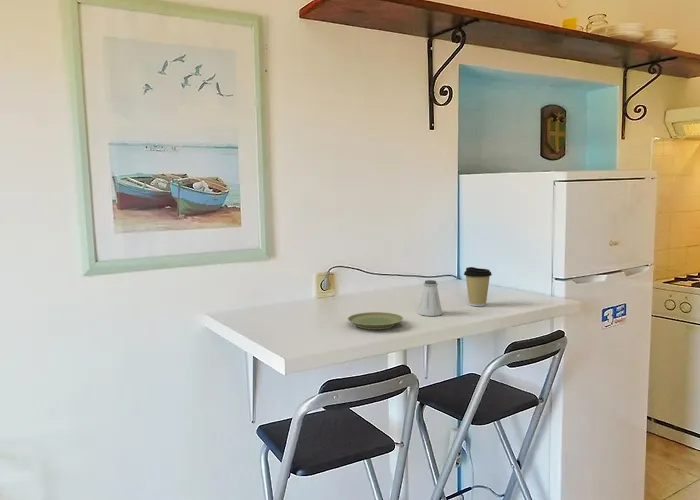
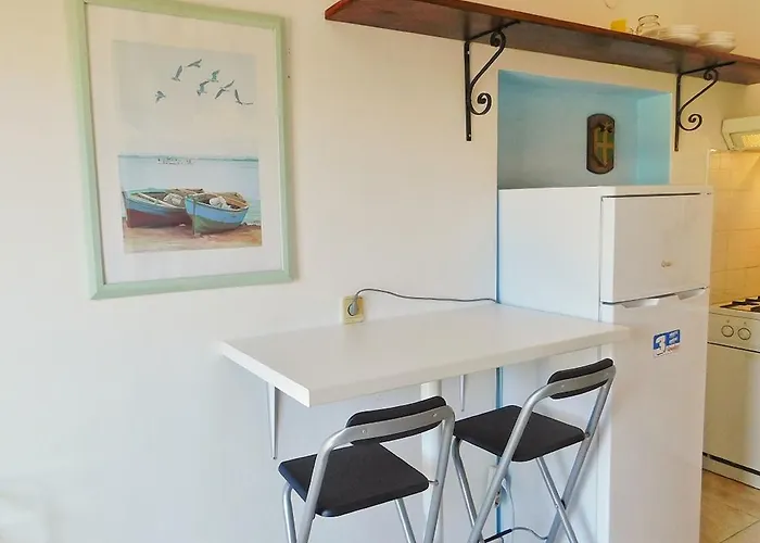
- plate (375, 321)
- coffee cup (477, 286)
- saltshaker (430, 297)
